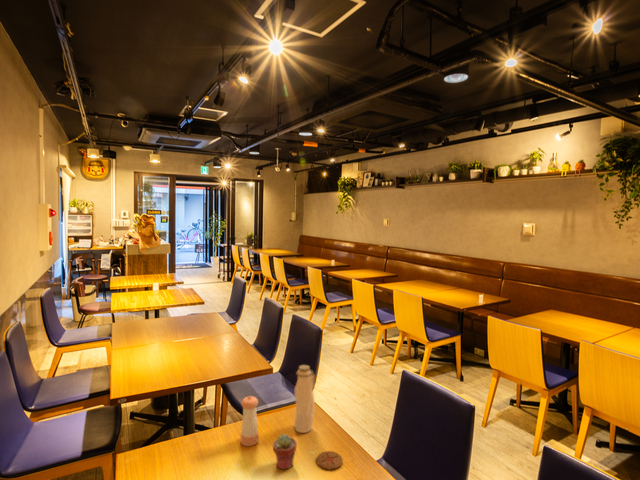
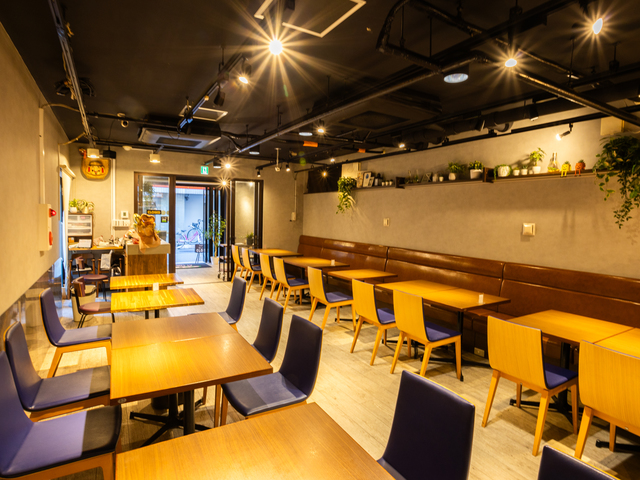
- potted succulent (284, 449)
- pepper shaker (249, 418)
- water bottle (304, 397)
- coaster (329, 460)
